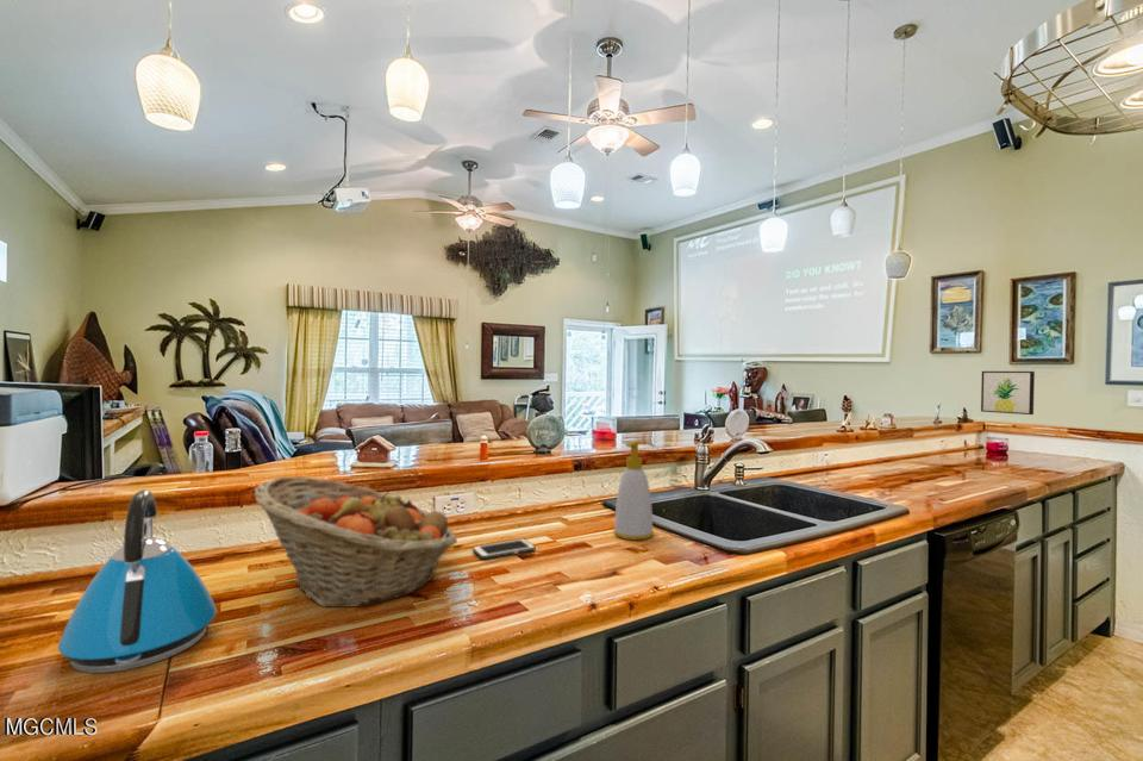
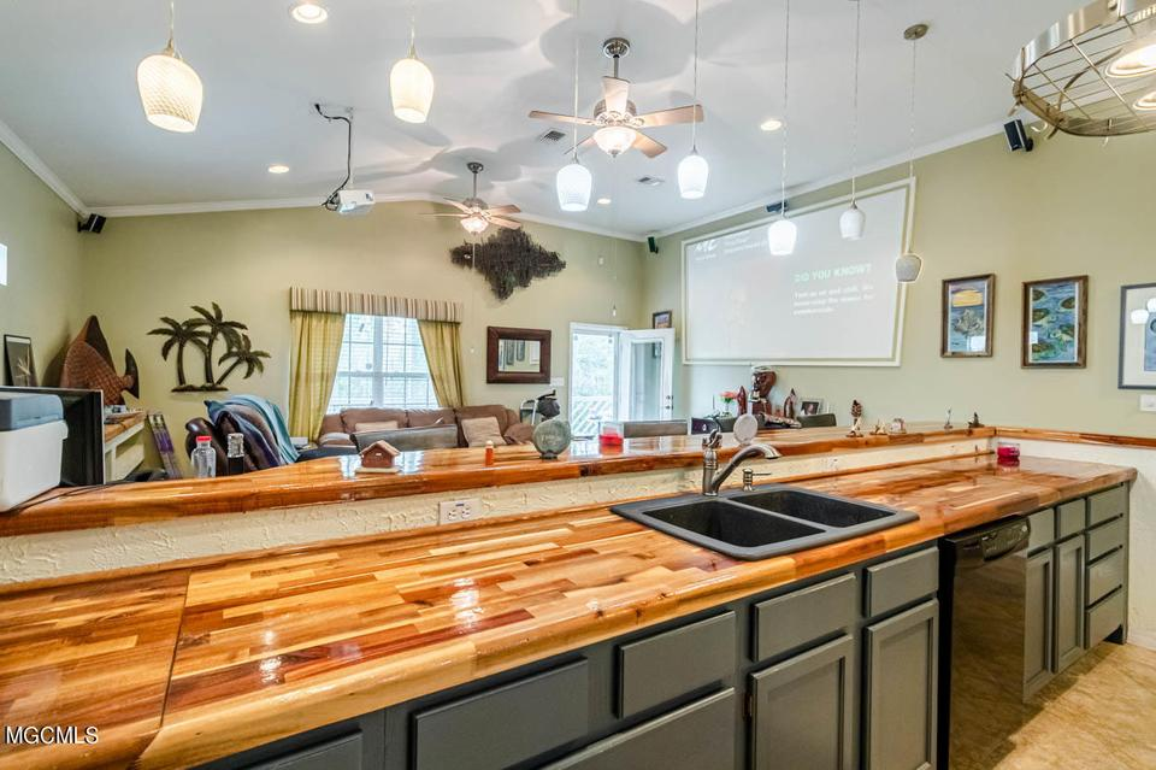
- cell phone (504, 548)
- soap bottle (633, 487)
- wall art (1006, 392)
- kettle (142, 568)
- fruit basket (358, 528)
